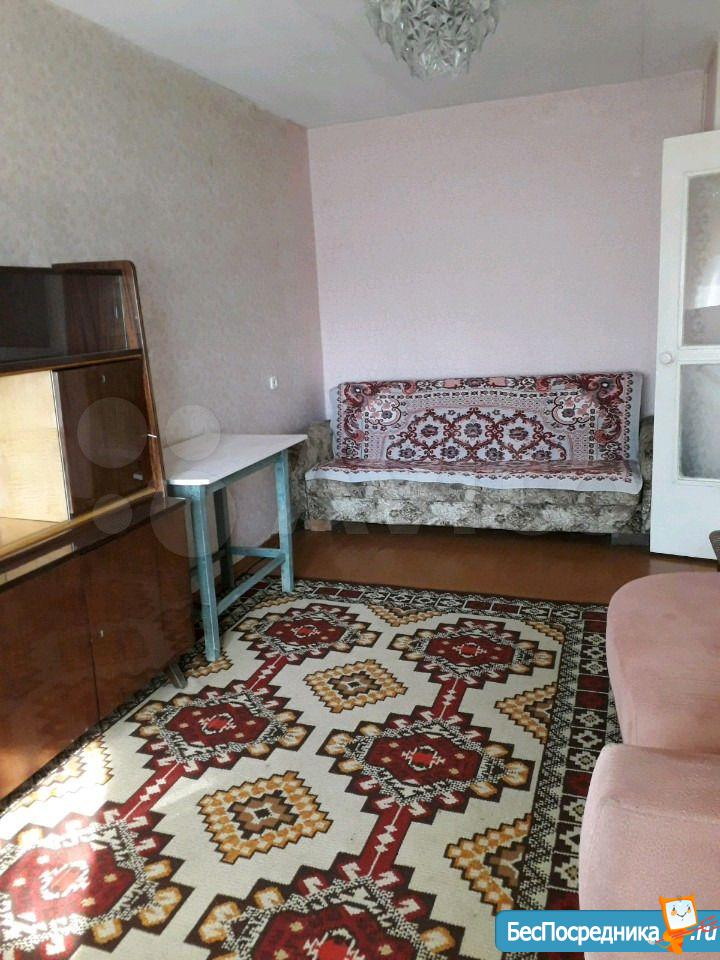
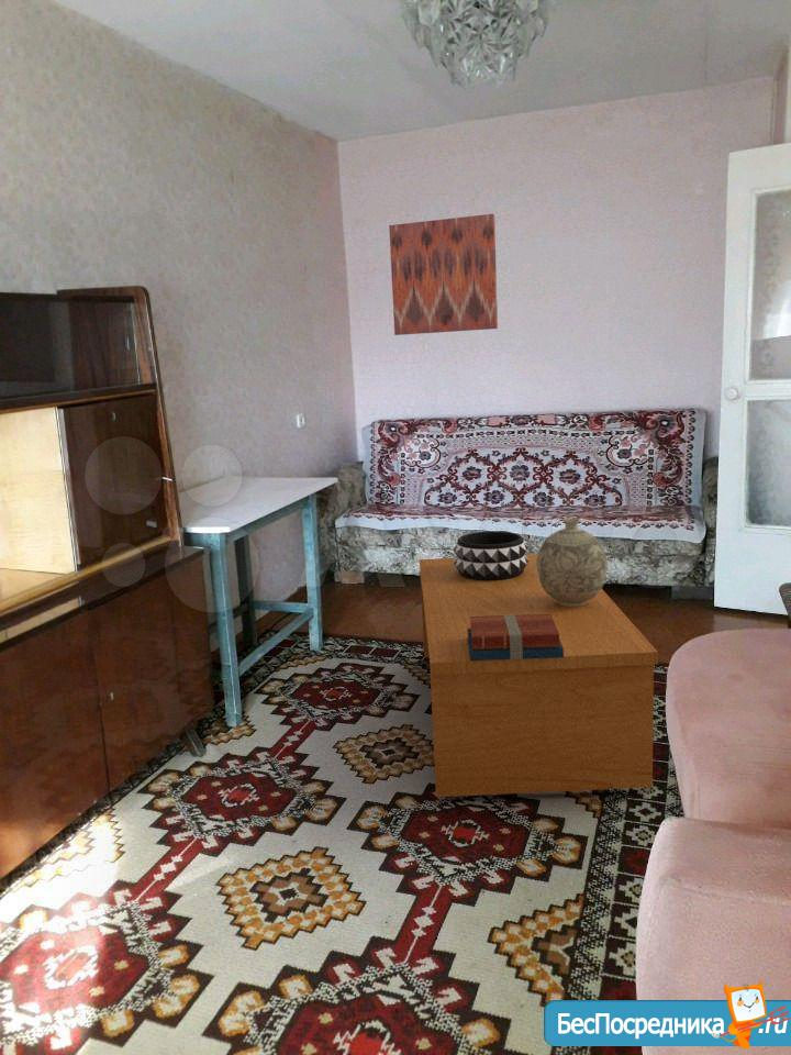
+ wall art (443, 276)
+ coffee table (515, 659)
+ decorative bowl (490, 554)
+ decorative vase (571, 560)
+ books (513, 635)
